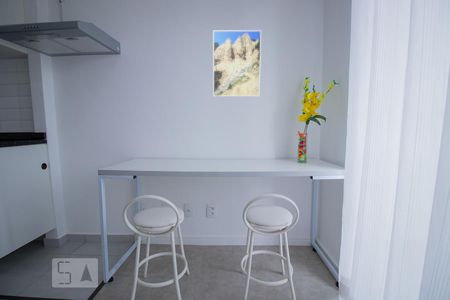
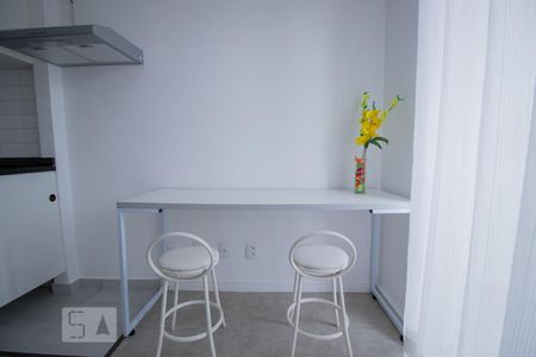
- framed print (236, 64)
